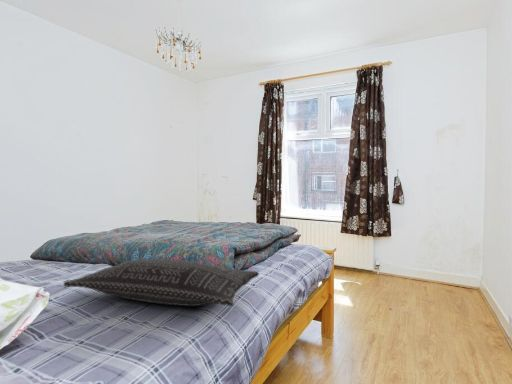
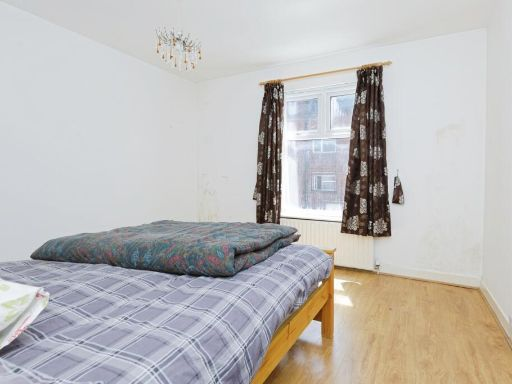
- pillow (166, 280)
